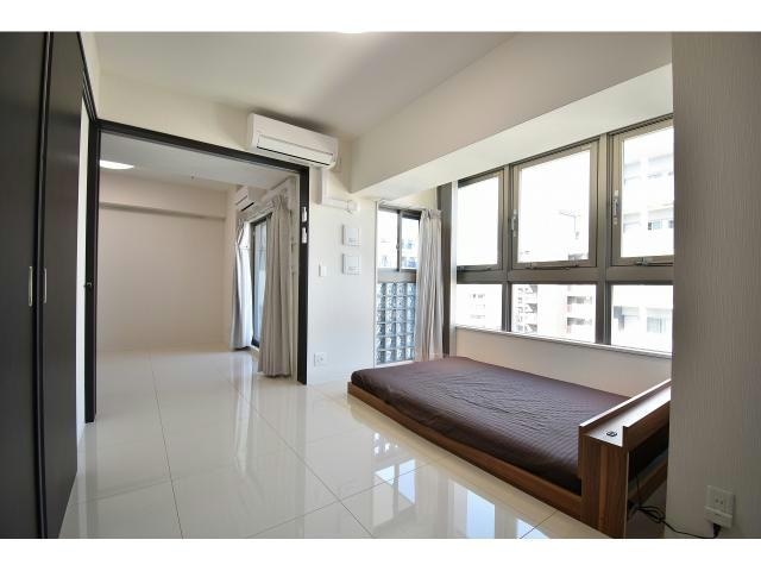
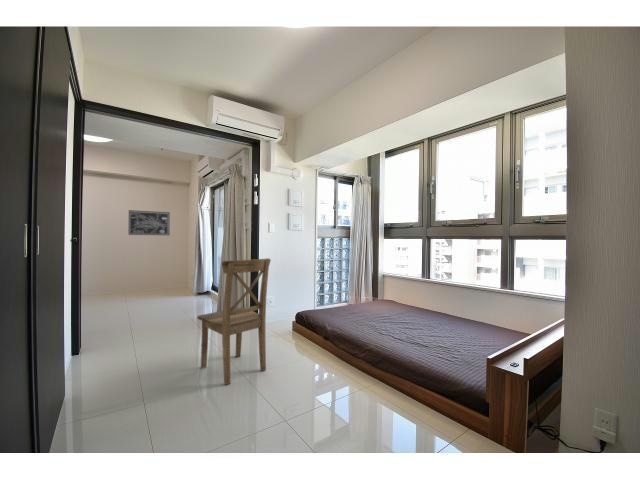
+ wall art (149, 223)
+ dining chair (234, 313)
